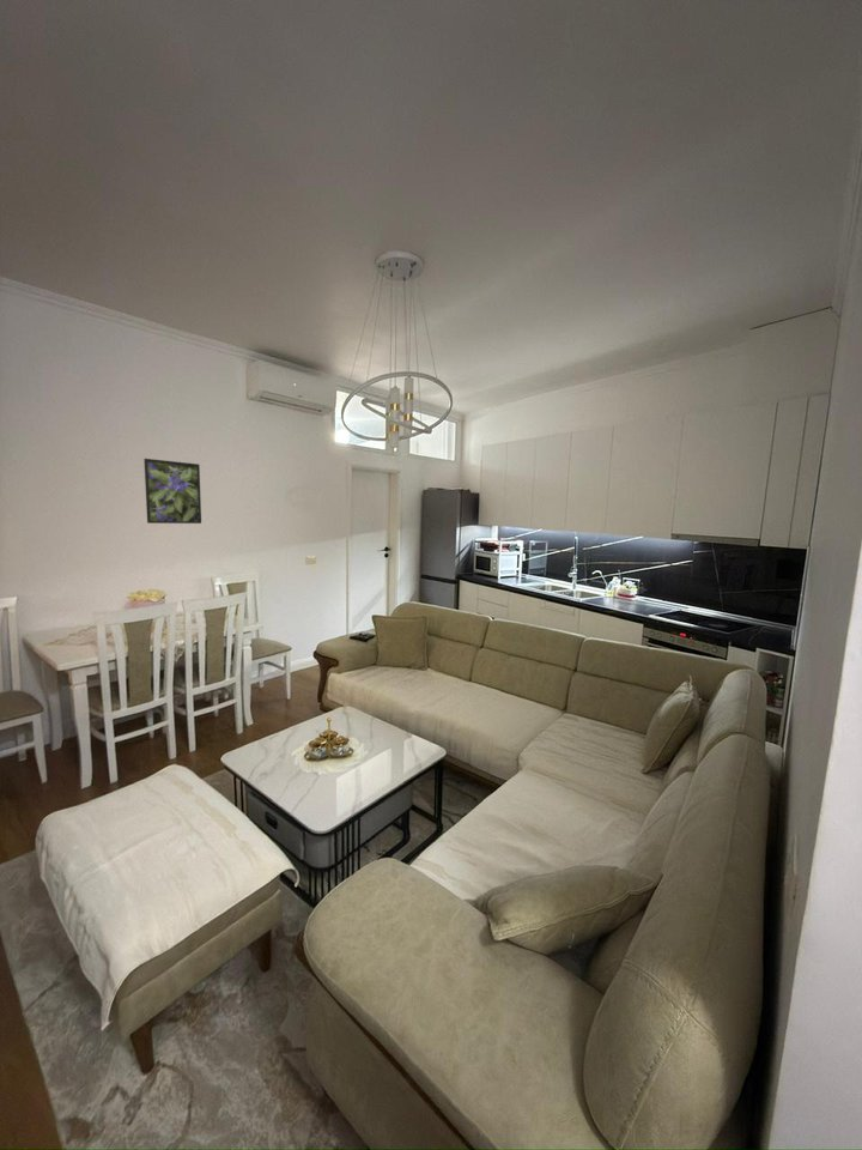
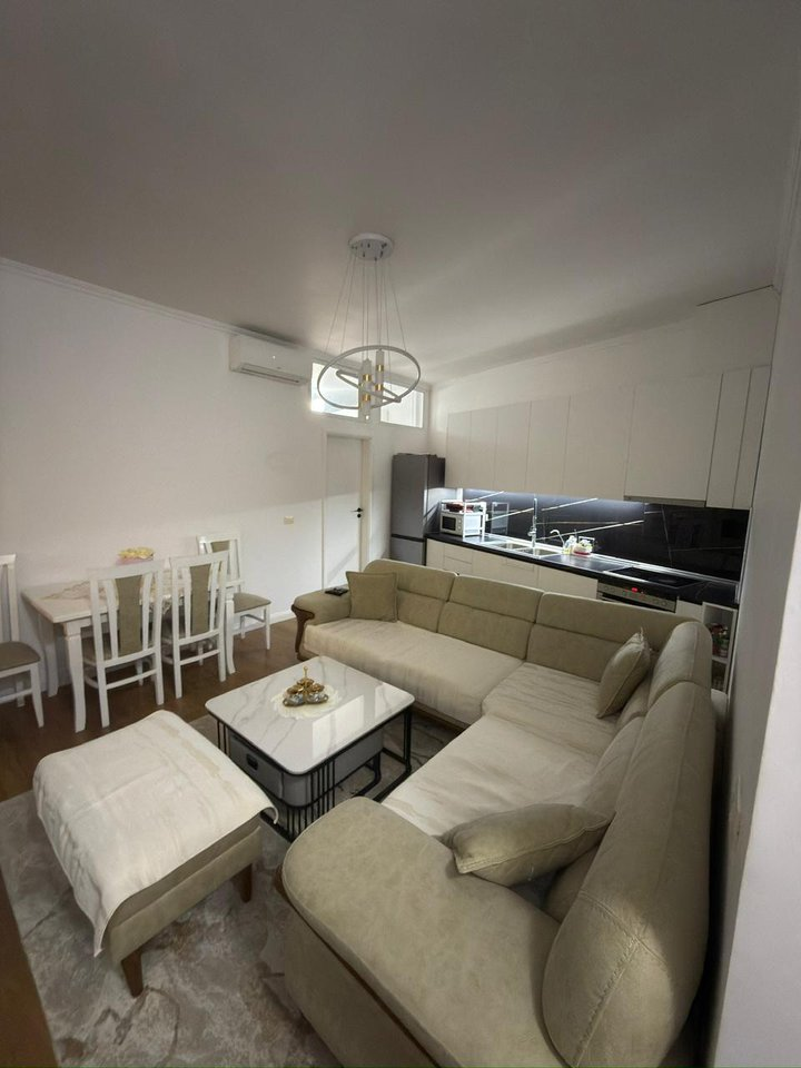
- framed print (174, 492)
